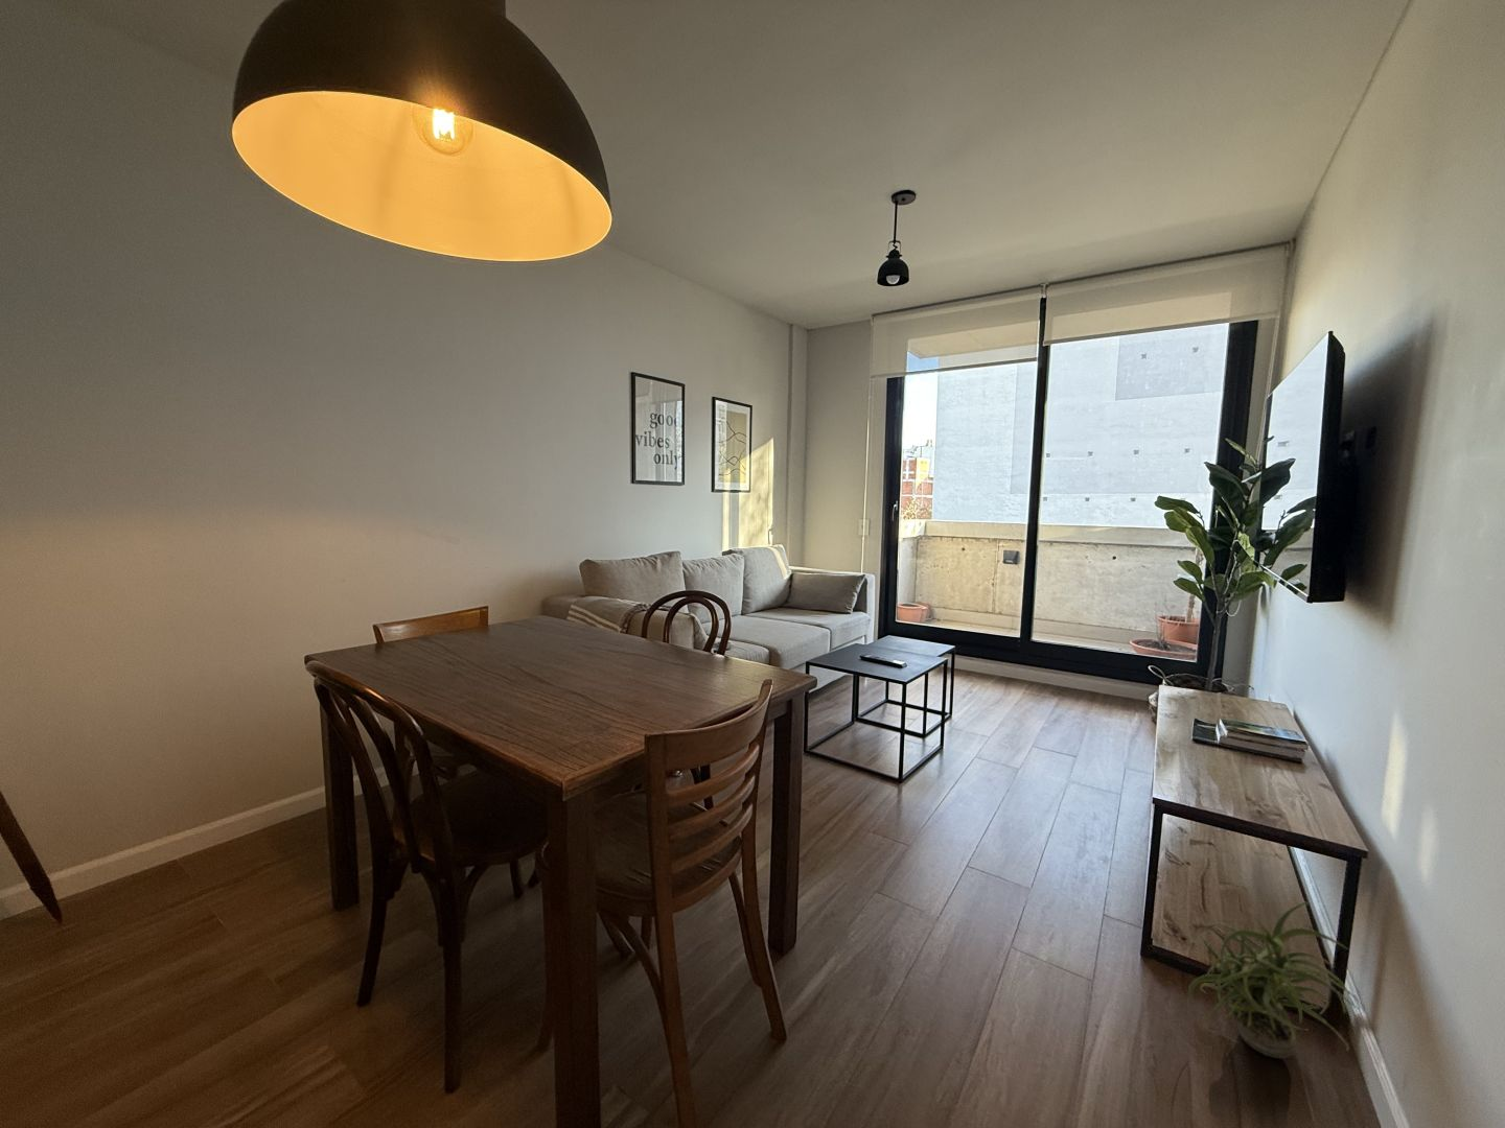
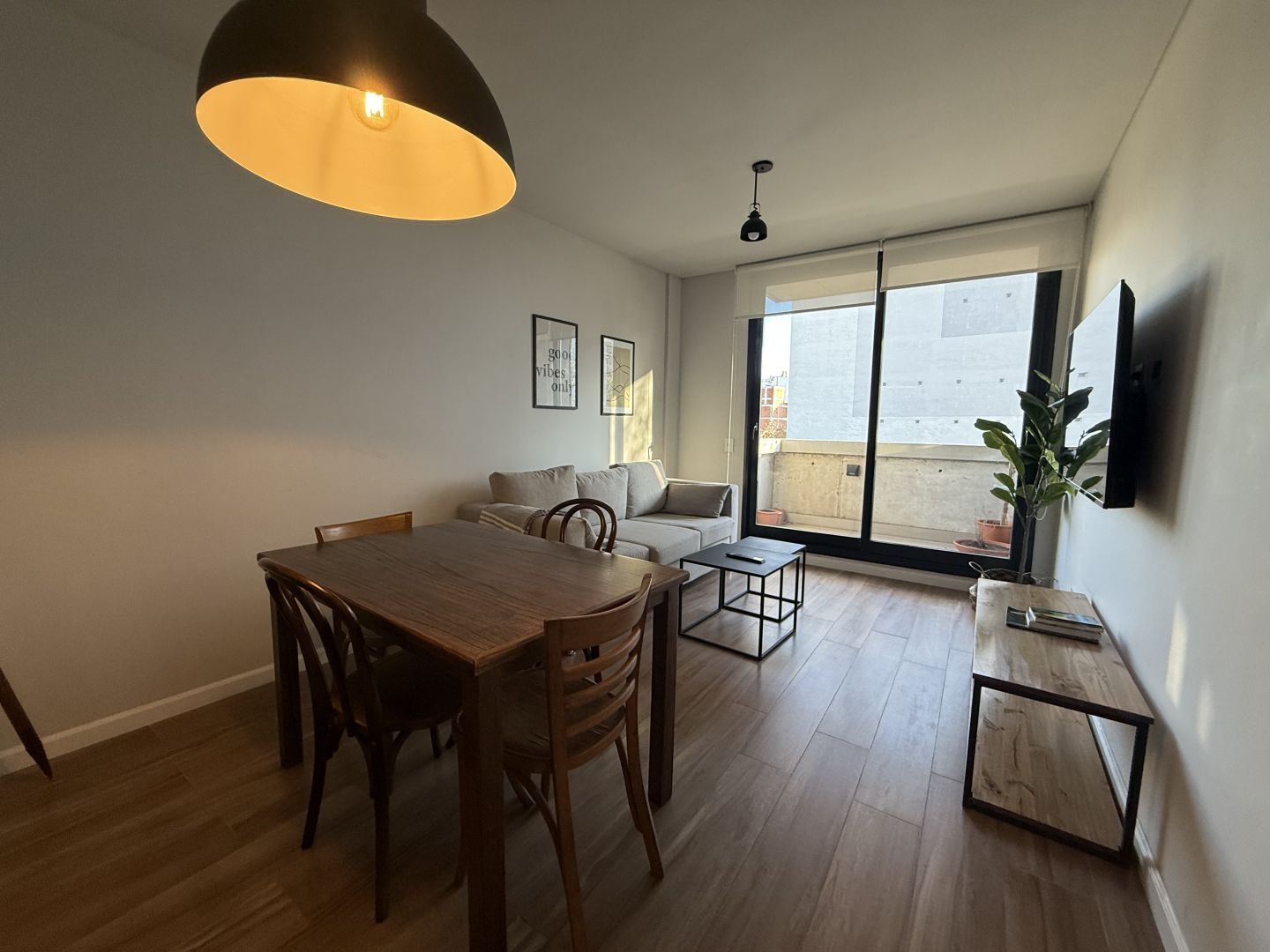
- potted plant (1273, 983)
